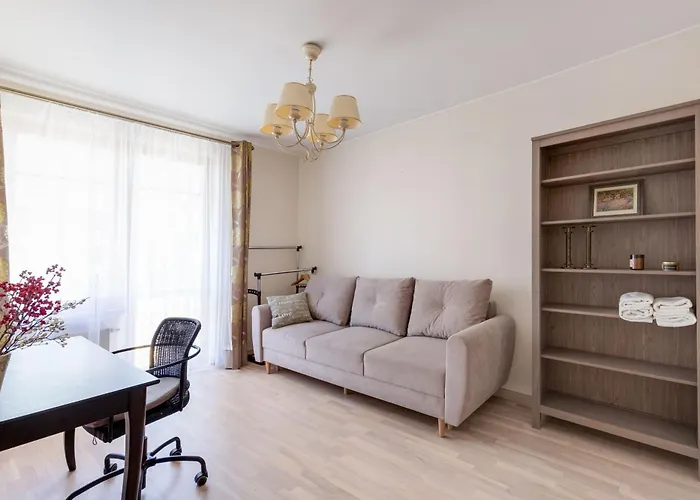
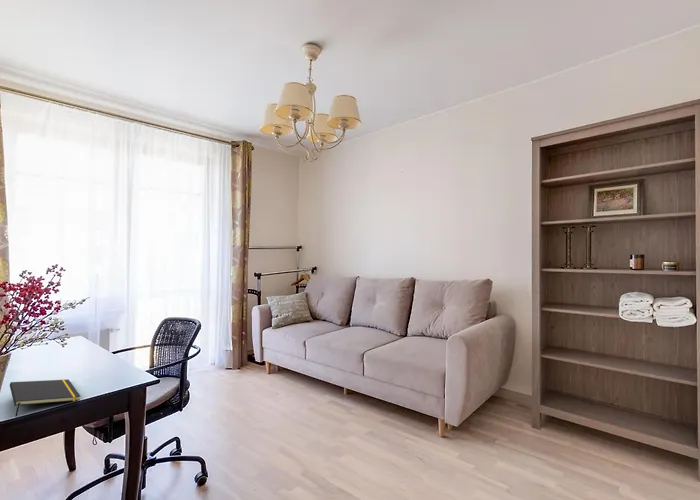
+ notepad (44, 391)
